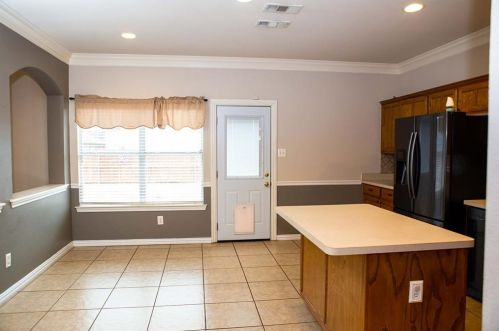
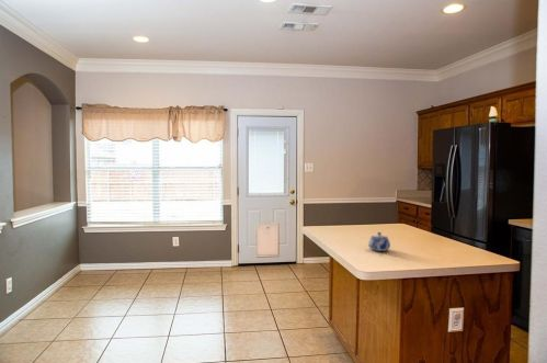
+ teapot (379, 241)
